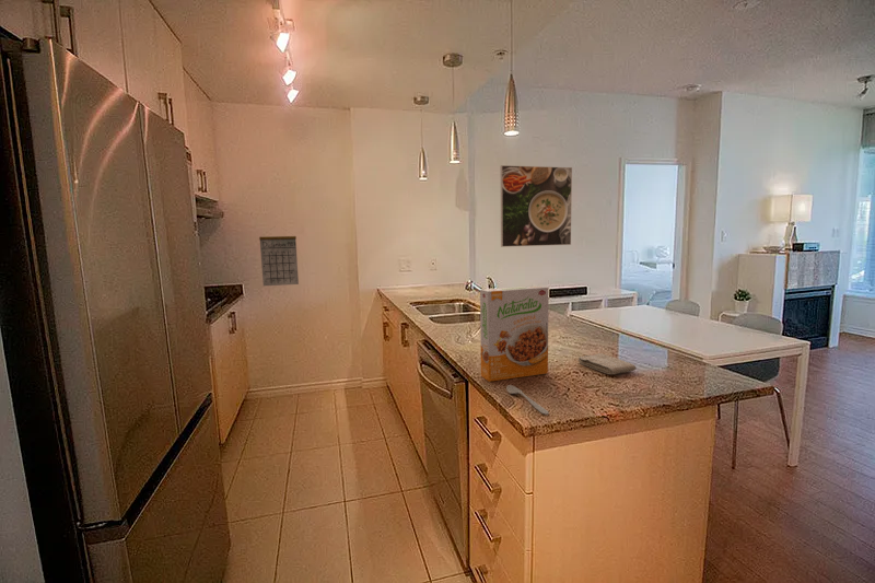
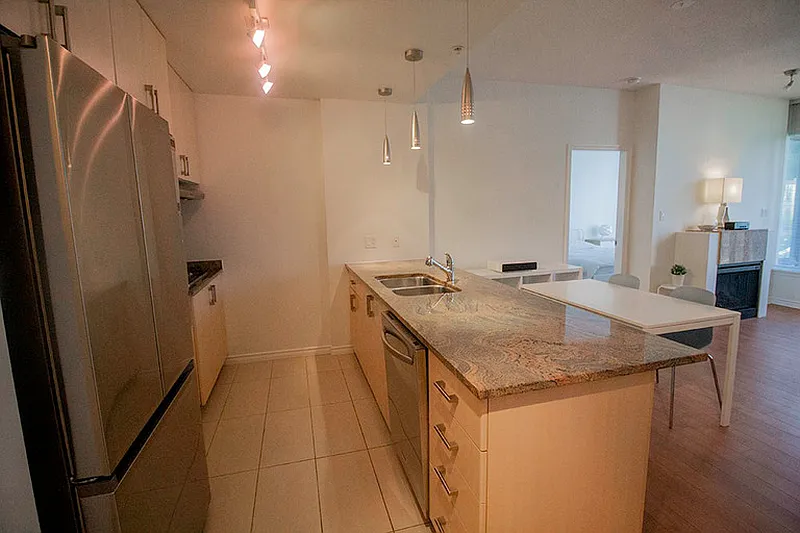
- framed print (536, 206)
- cereal box (514, 331)
- spoon (526, 398)
- calendar (279, 255)
- washcloth (605, 362)
